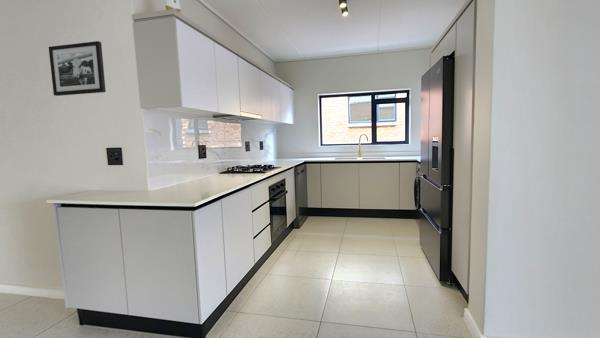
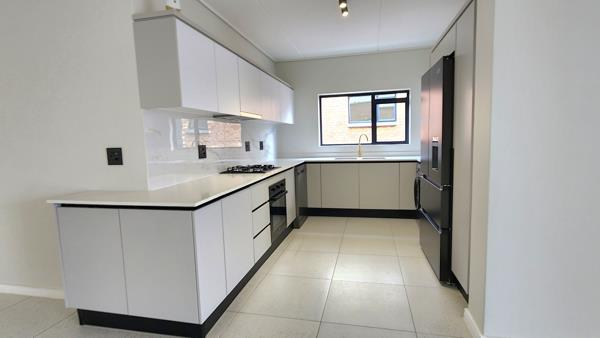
- picture frame (76, 69)
